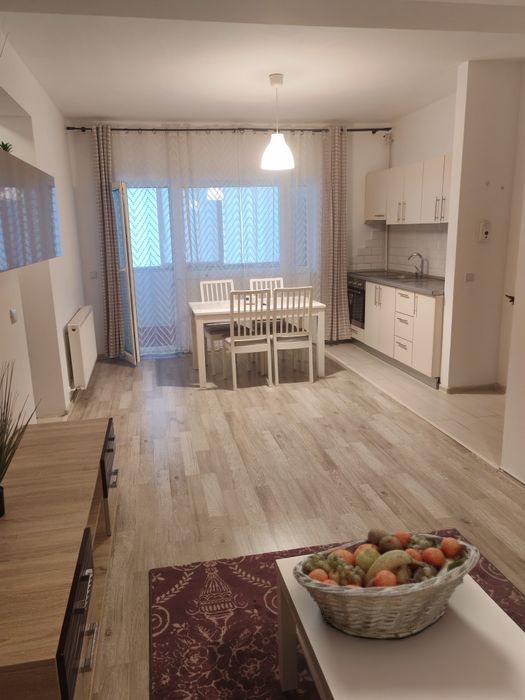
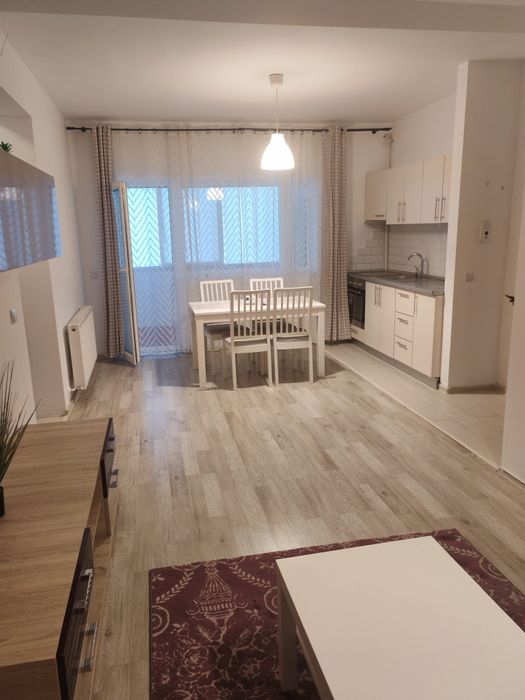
- fruit basket (384, 573)
